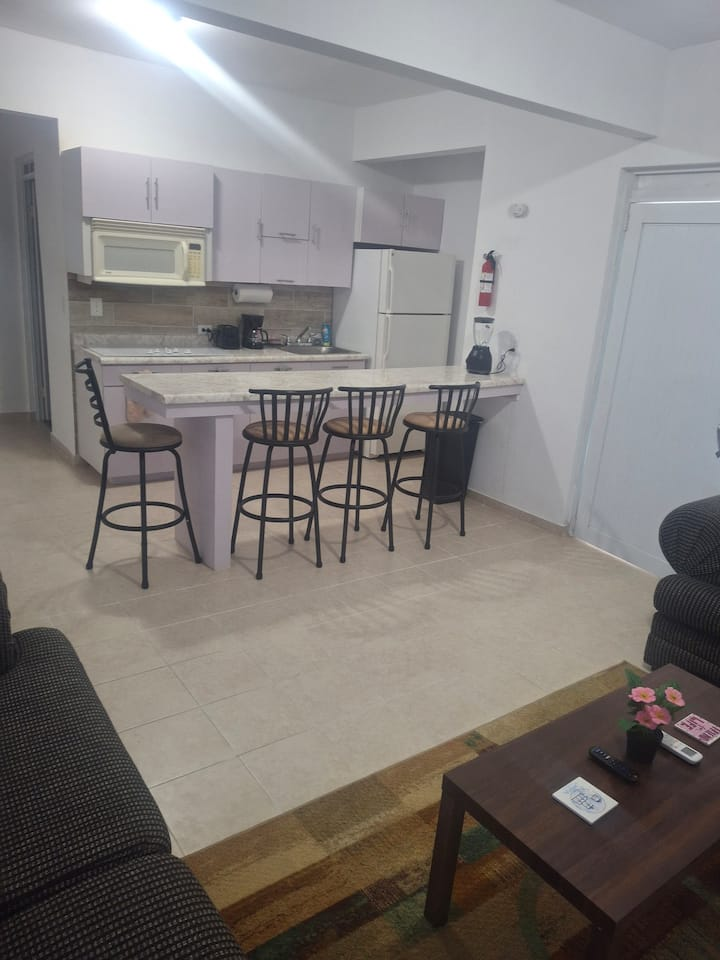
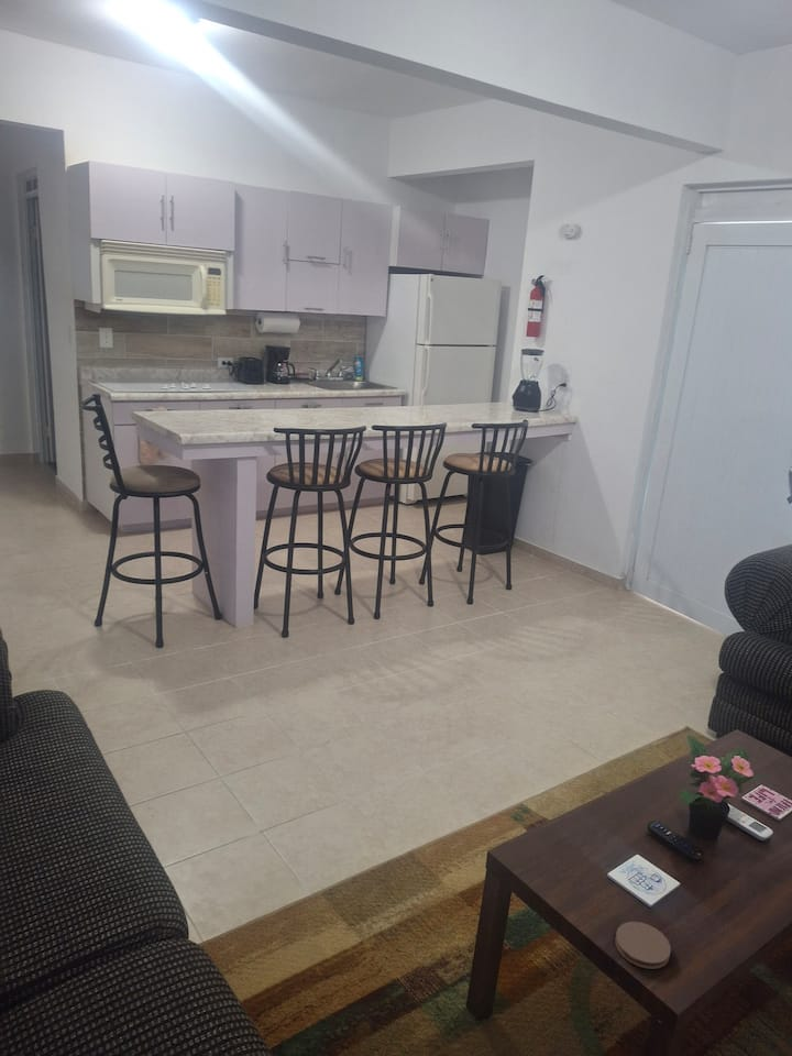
+ coaster (642, 944)
